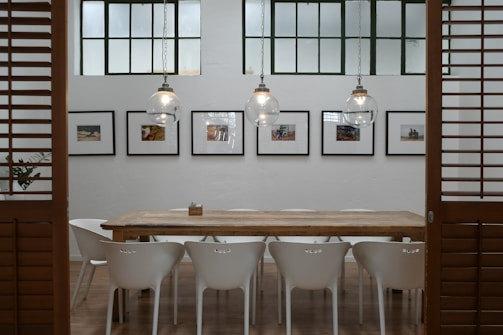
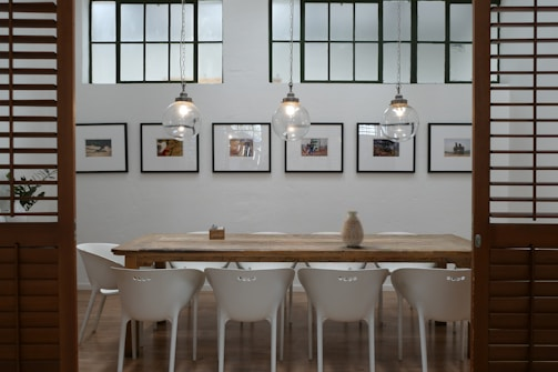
+ vase (352, 229)
